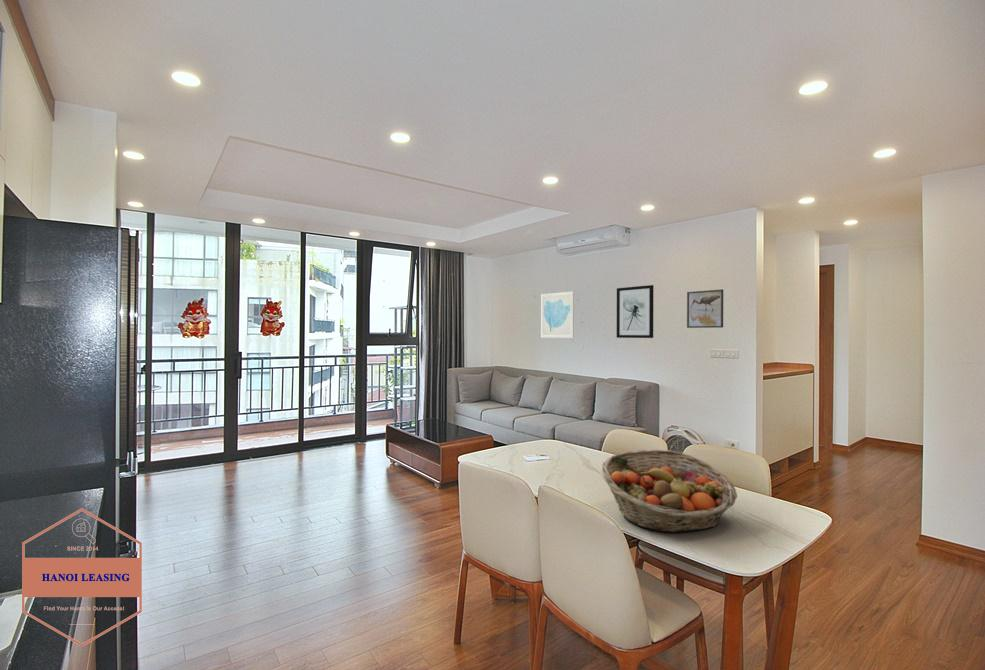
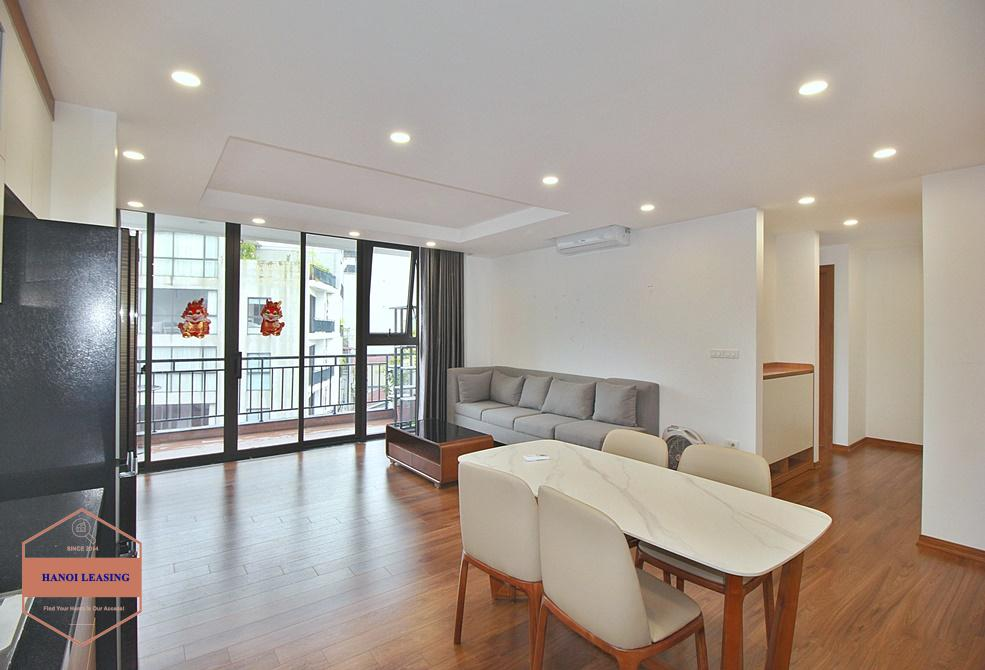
- wall art (634, 312)
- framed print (704, 309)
- wall art (556, 315)
- fruit basket (666, 488)
